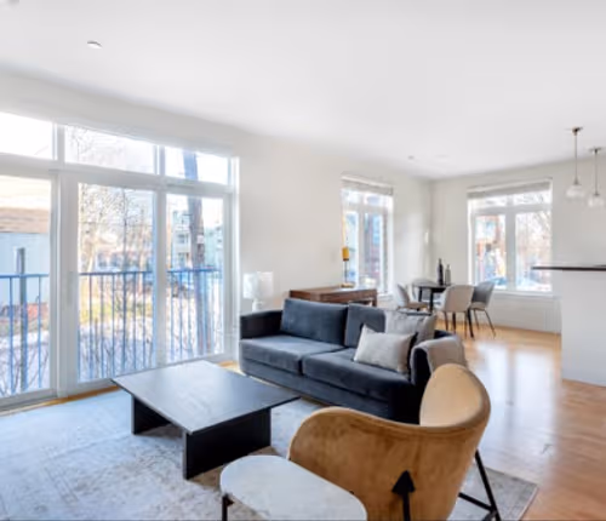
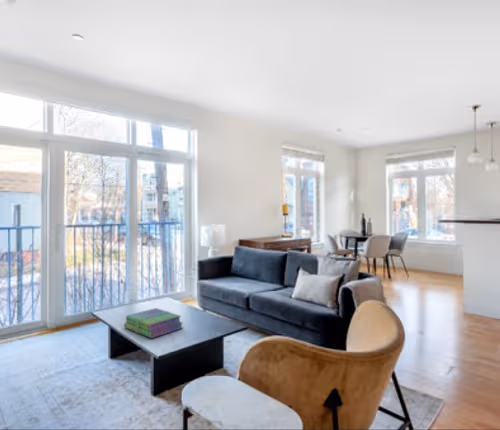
+ stack of books (153, 321)
